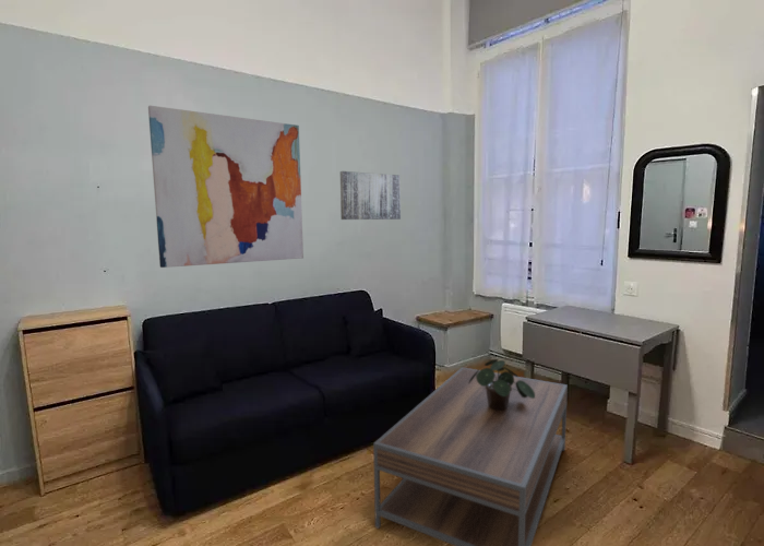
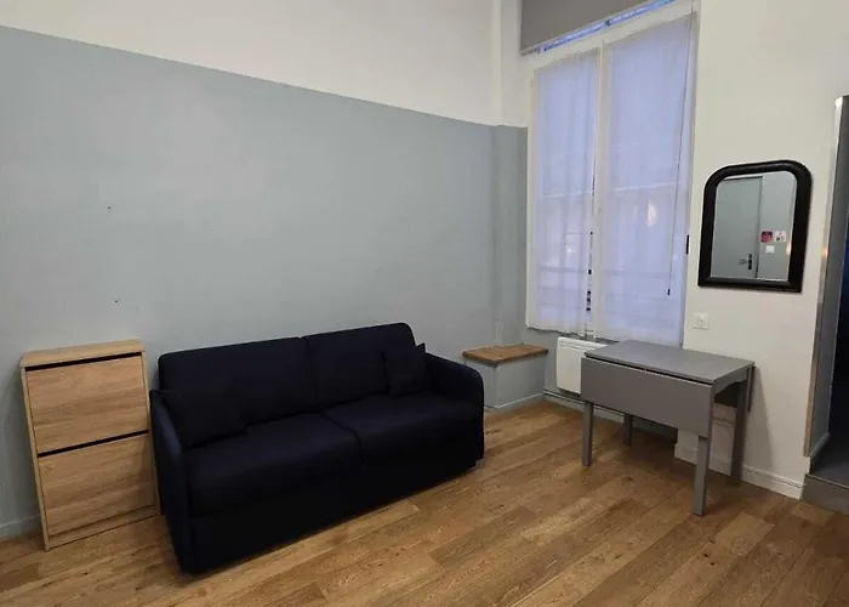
- coffee table (479, 446)
- potted plant (500, 383)
- wall art (234, 190)
- wall art (371, 195)
